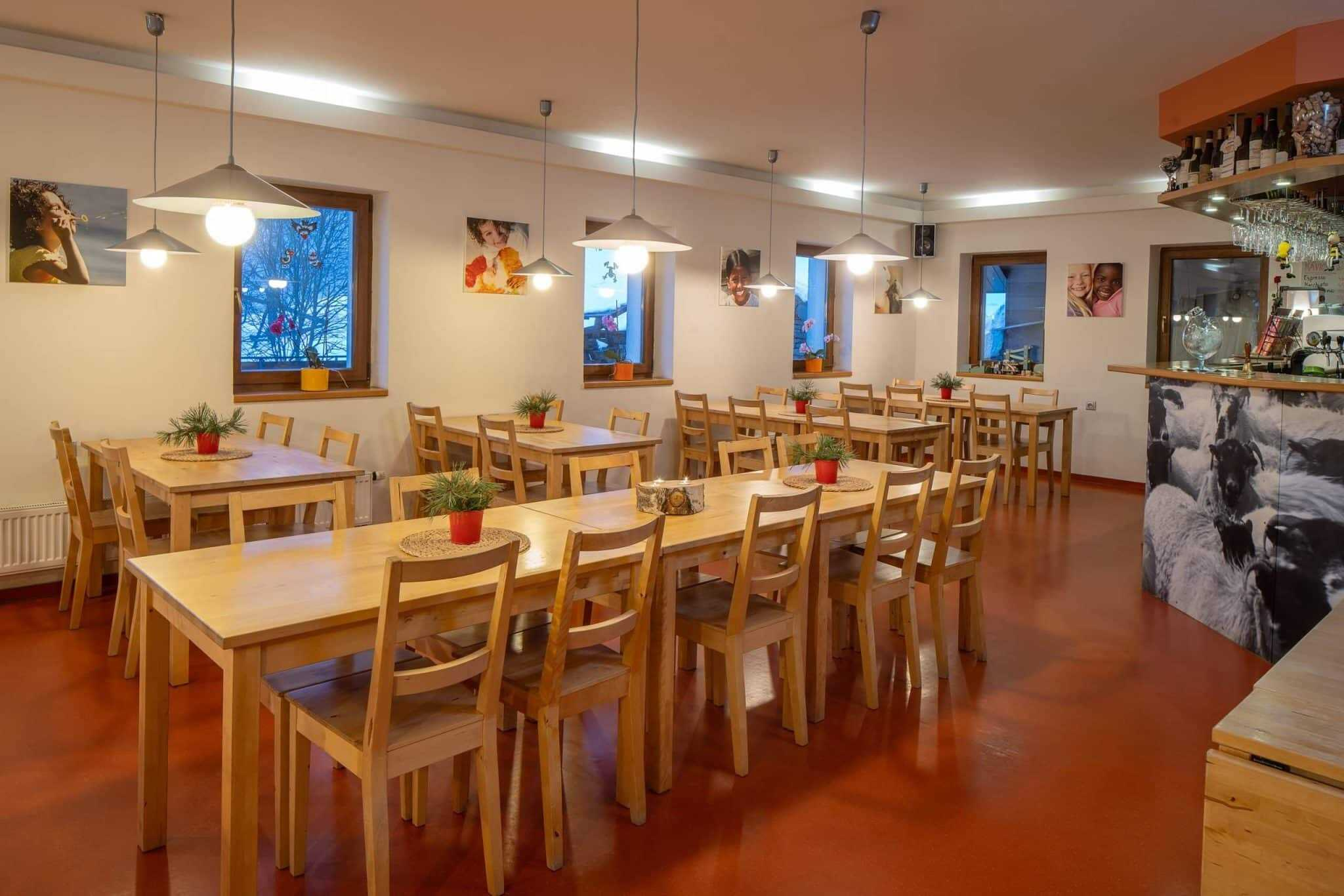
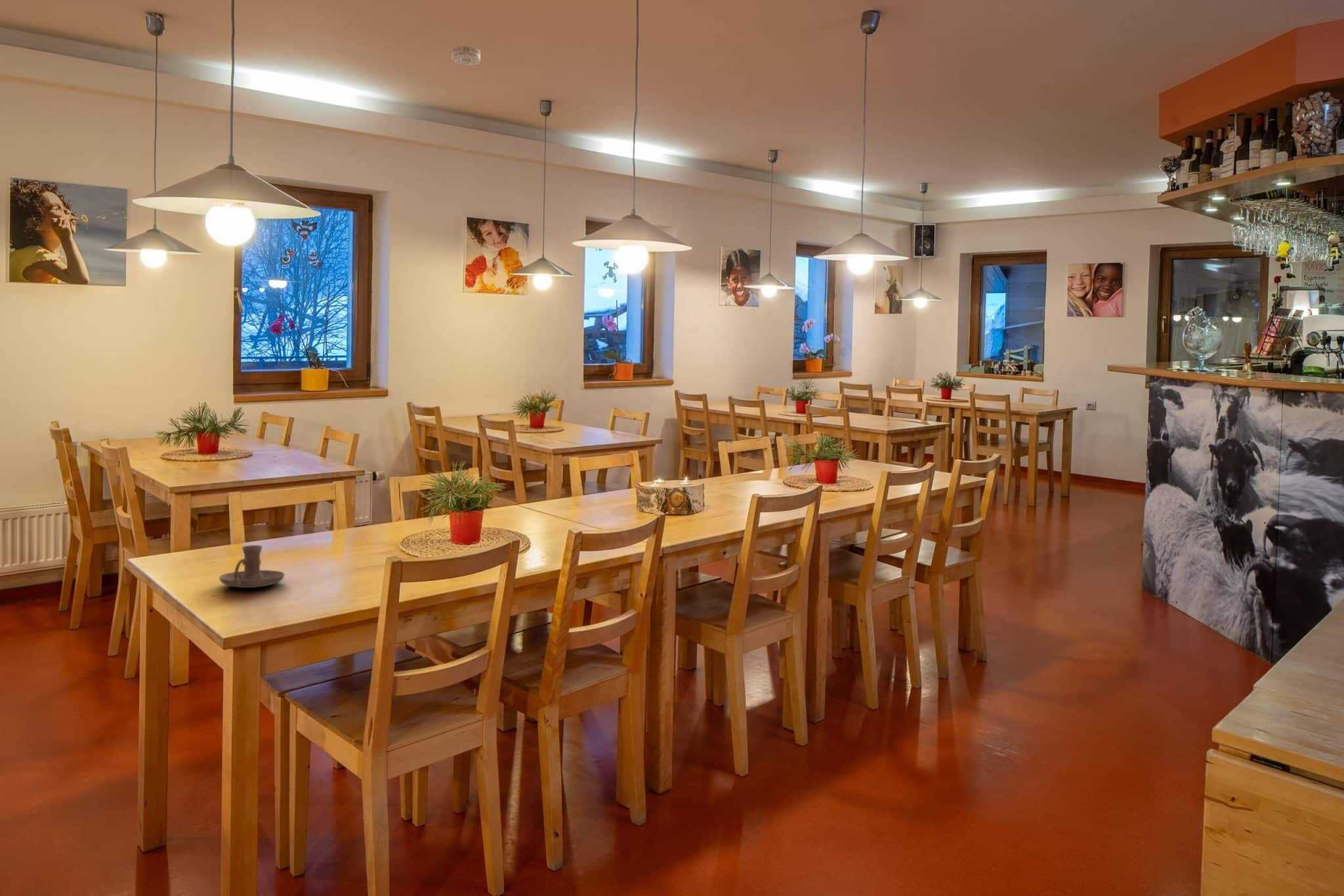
+ candle holder (249, 567)
+ smoke detector (466, 54)
